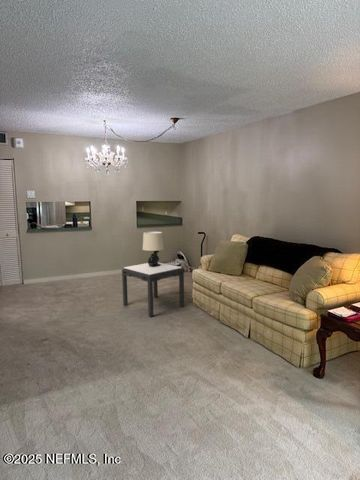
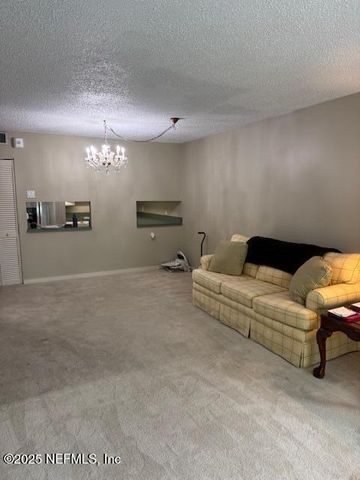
- table lamp (153, 249)
- side table (153, 286)
